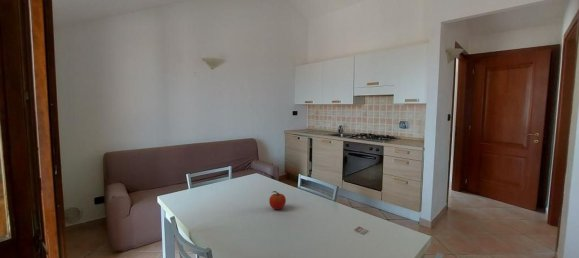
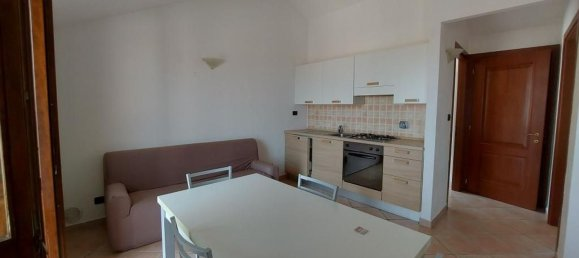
- fruit (277, 199)
